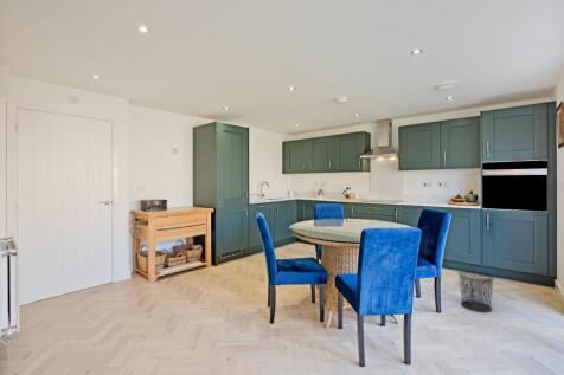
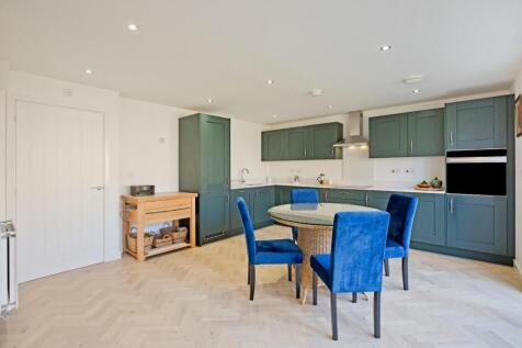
- waste bin (475, 290)
